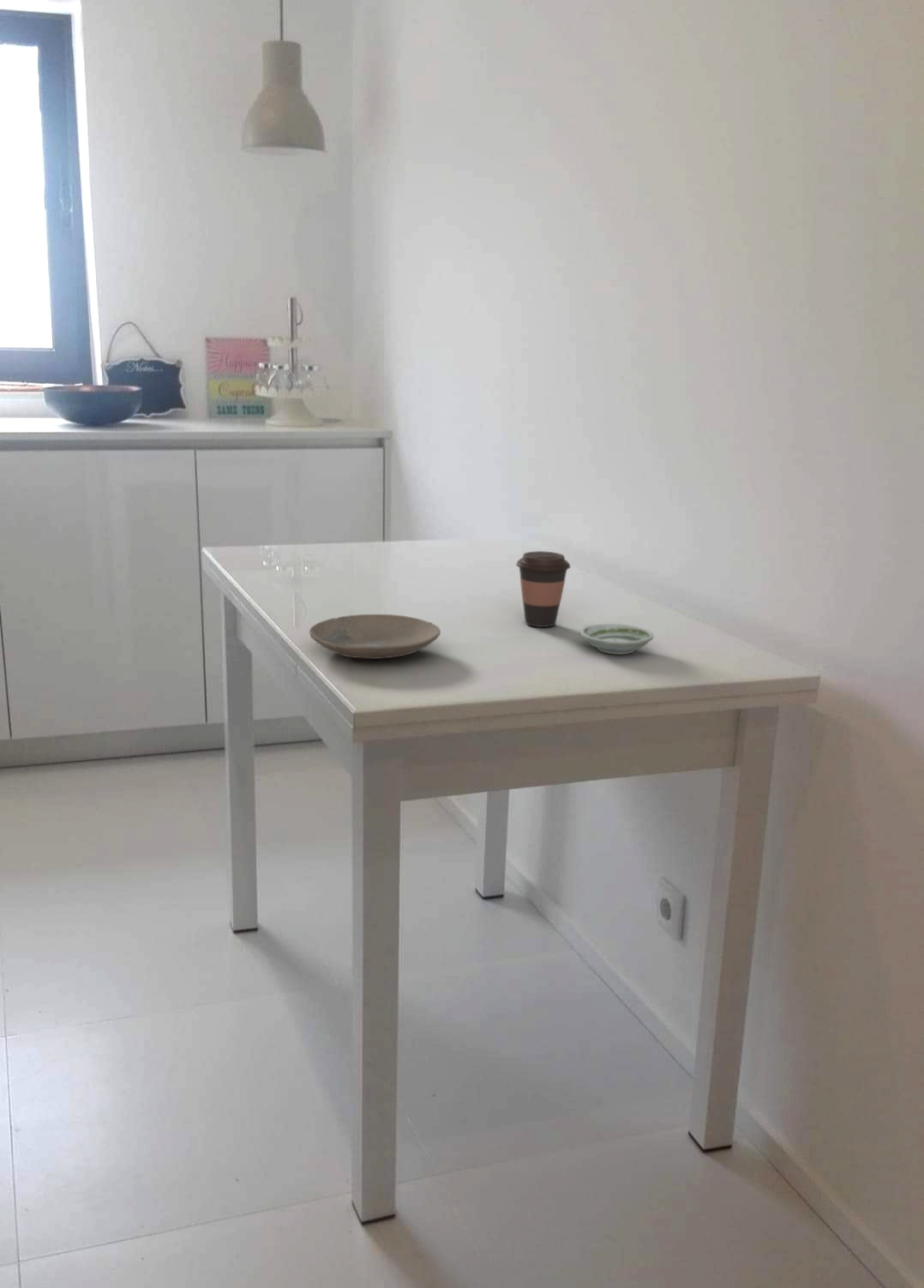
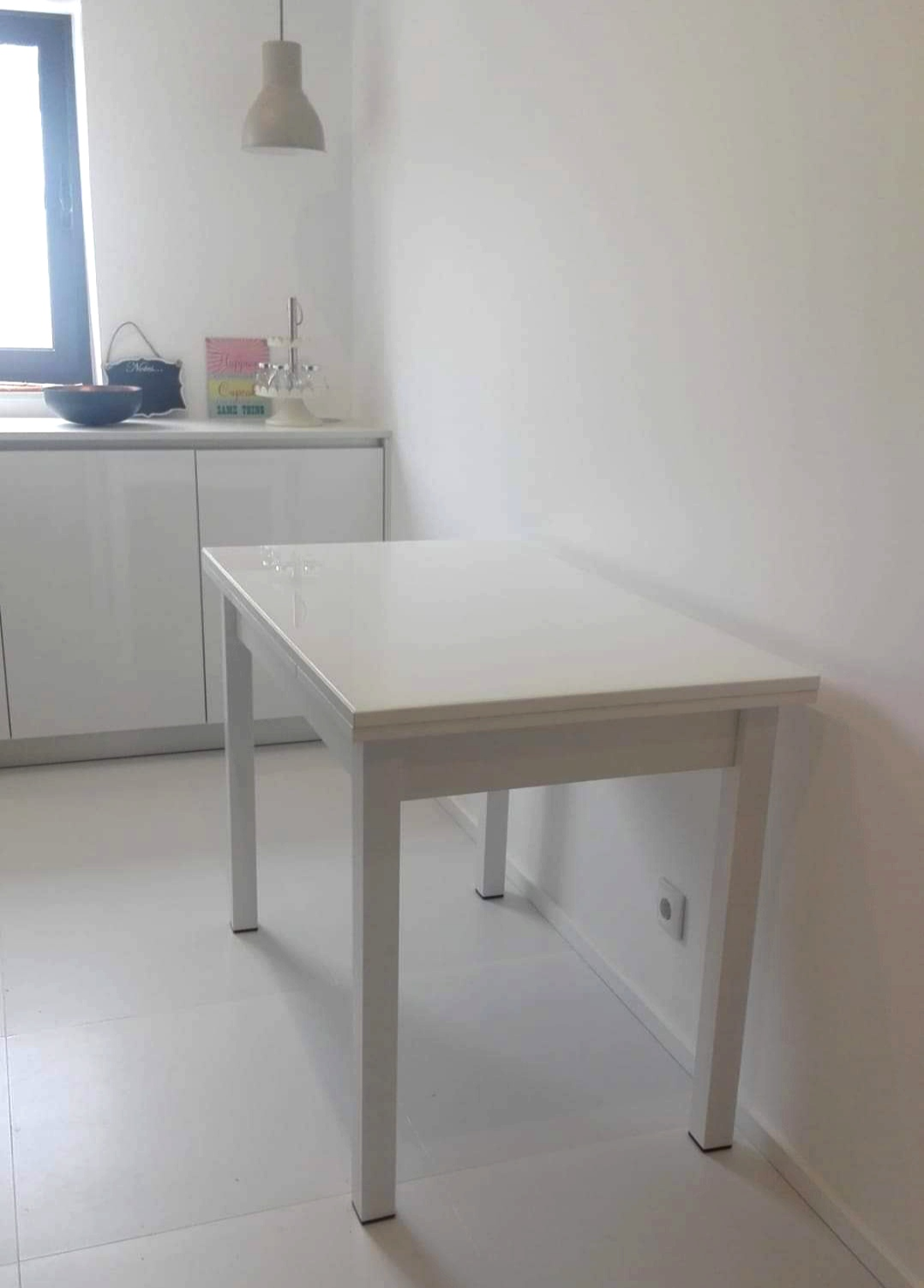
- plate (375, 639)
- saucer (616, 640)
- coffee cup (542, 590)
